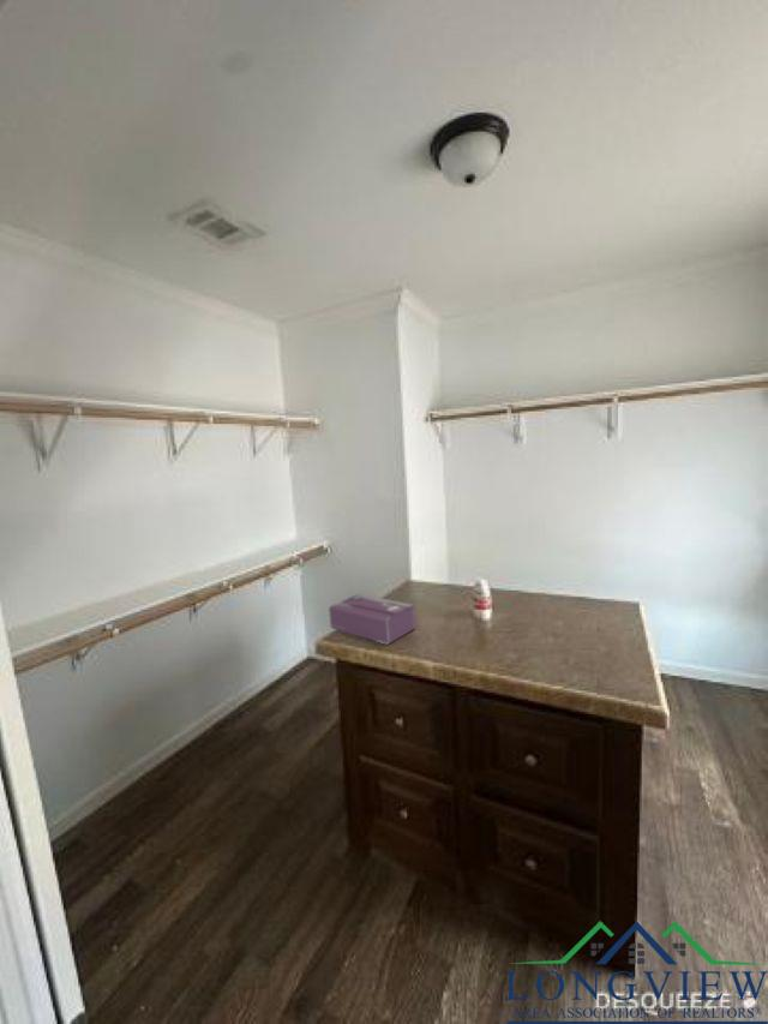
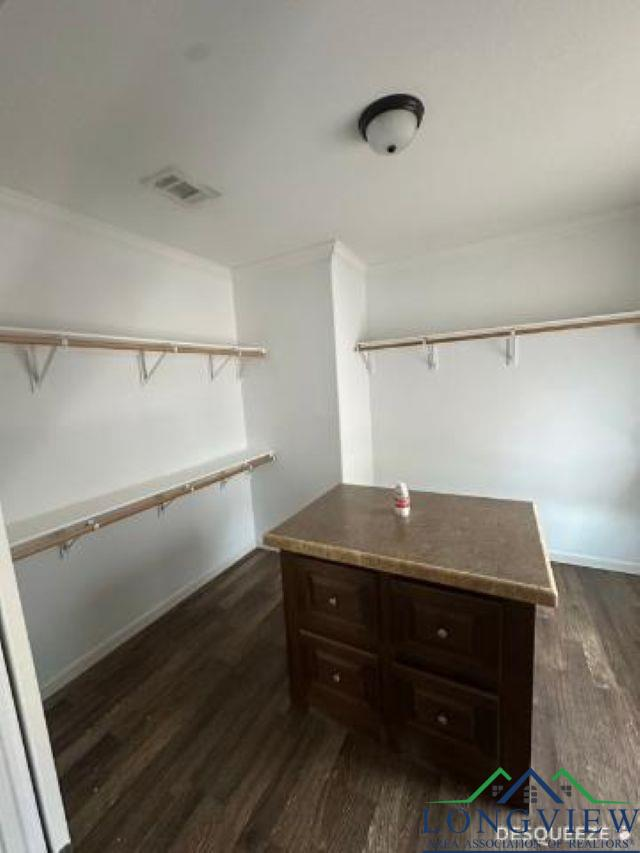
- tissue box (371, 616)
